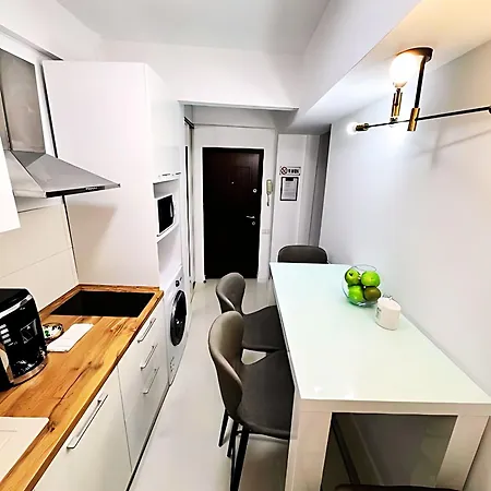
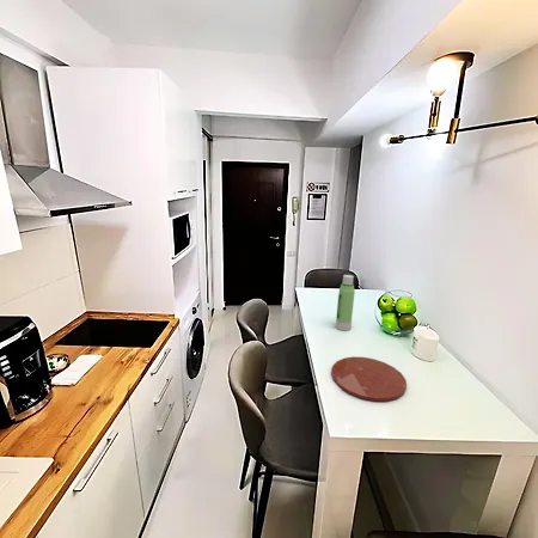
+ plate (367, 377)
+ water bottle (344, 301)
